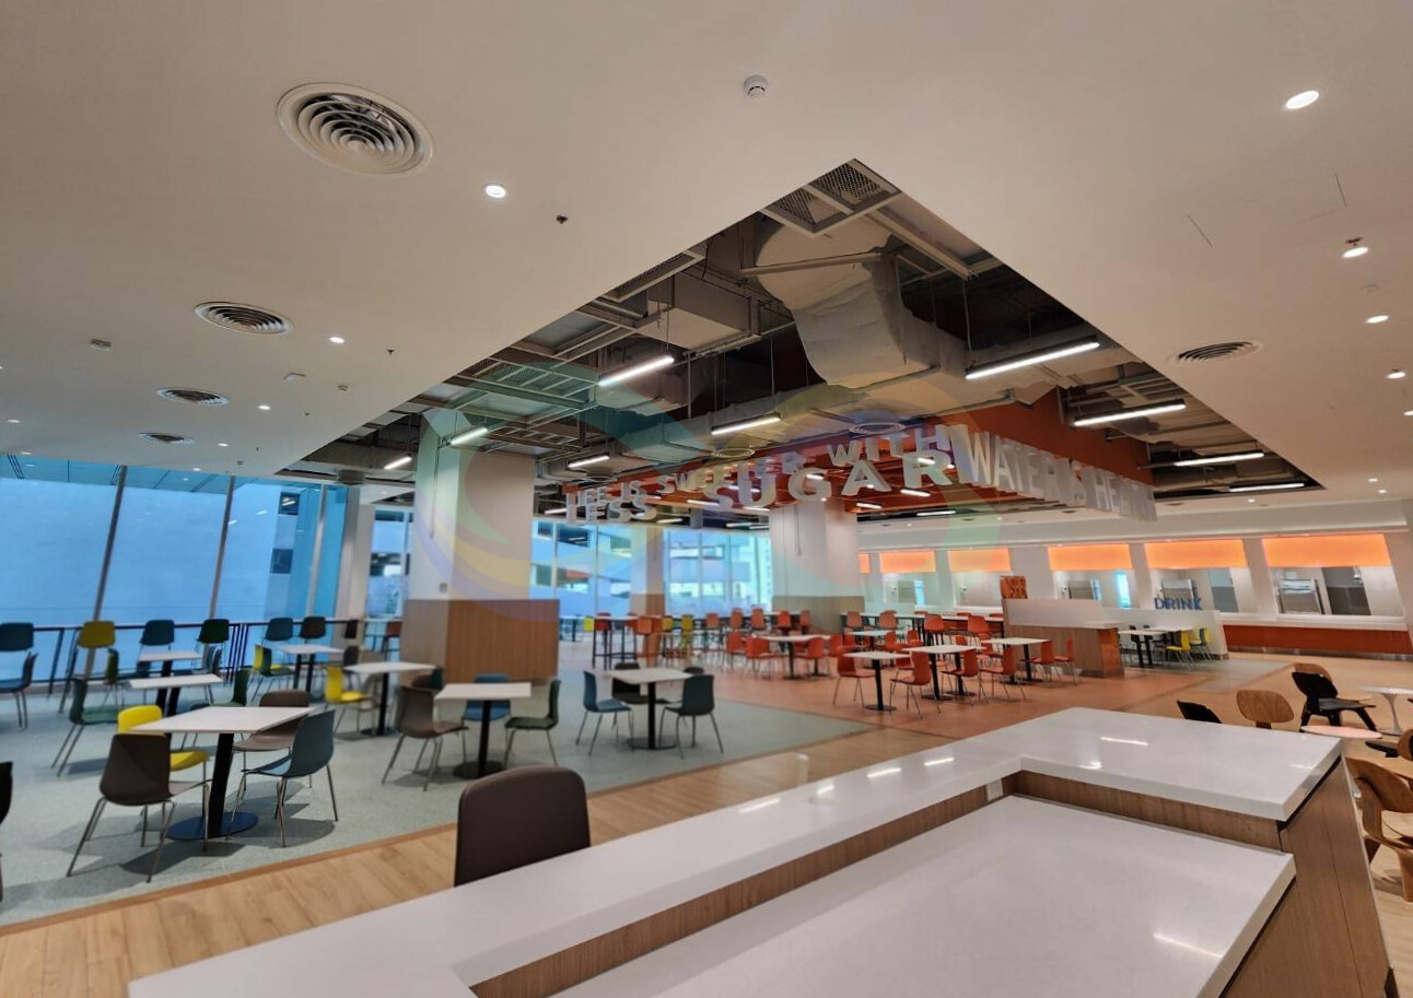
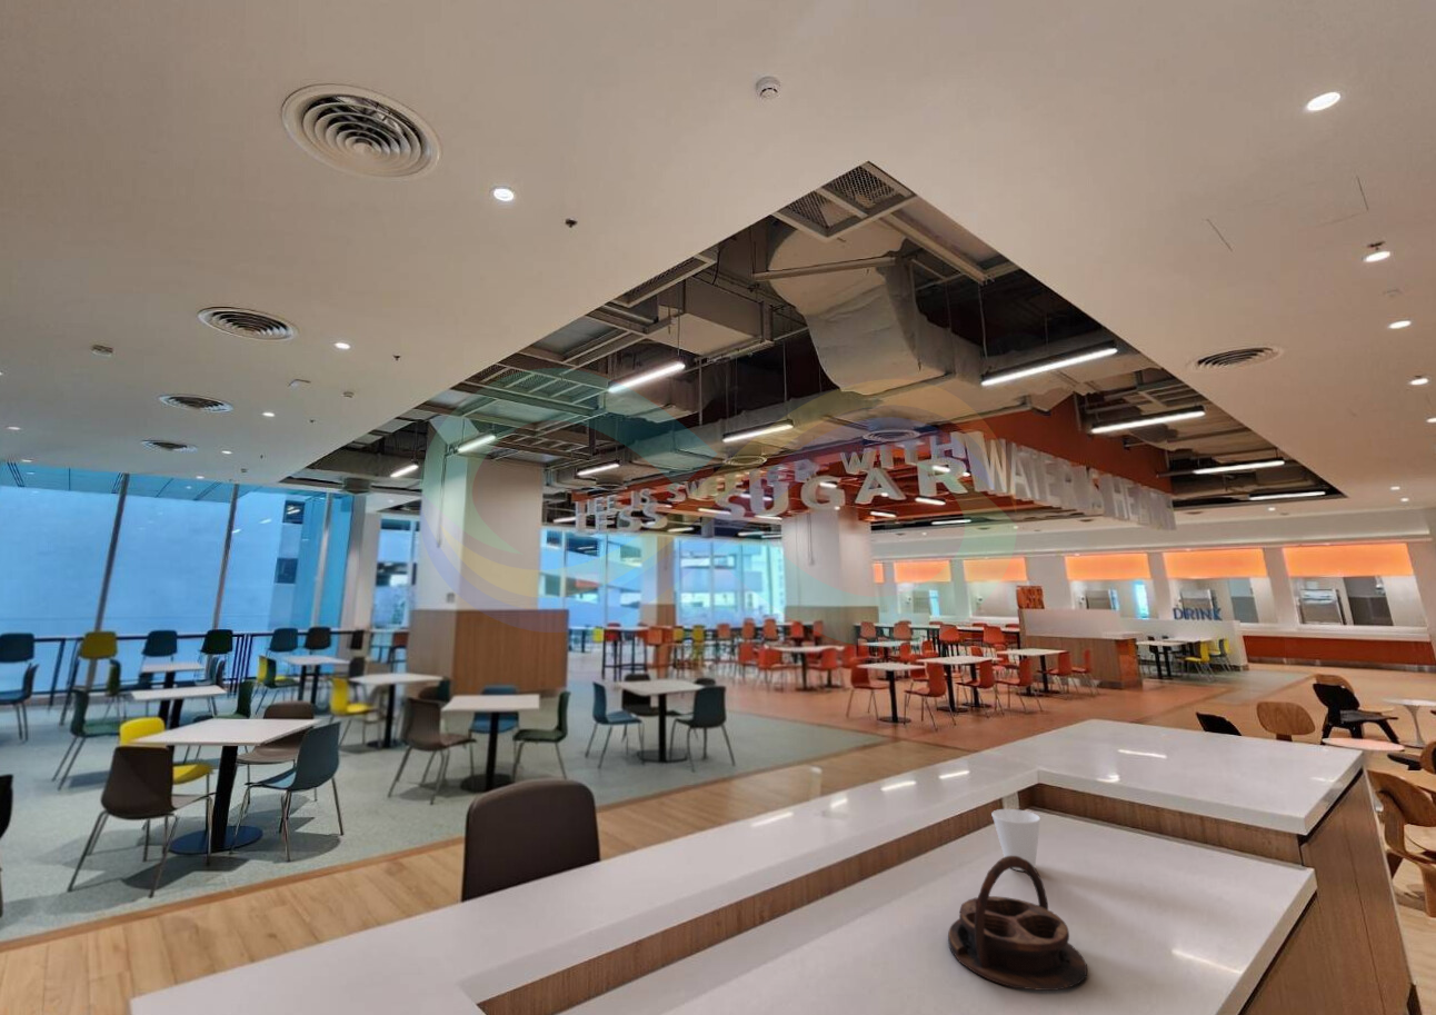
+ serving tray (1010, 905)
+ cup (1018, 840)
